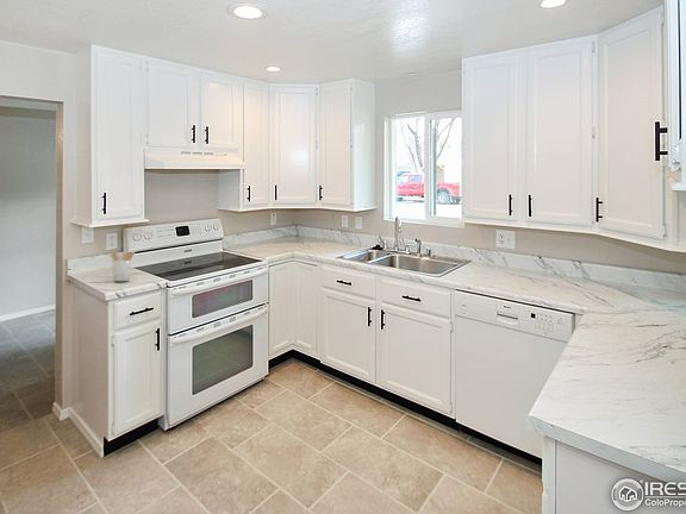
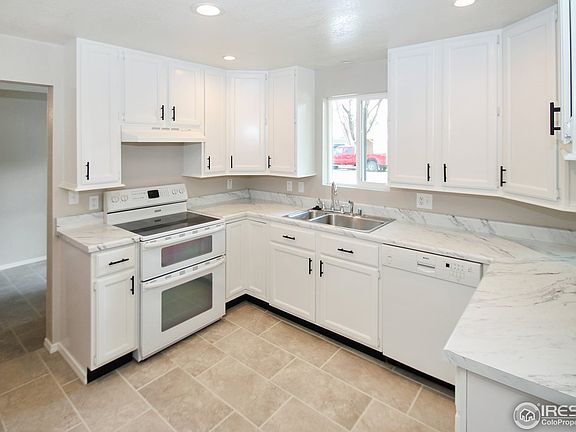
- utensil holder (124, 265)
